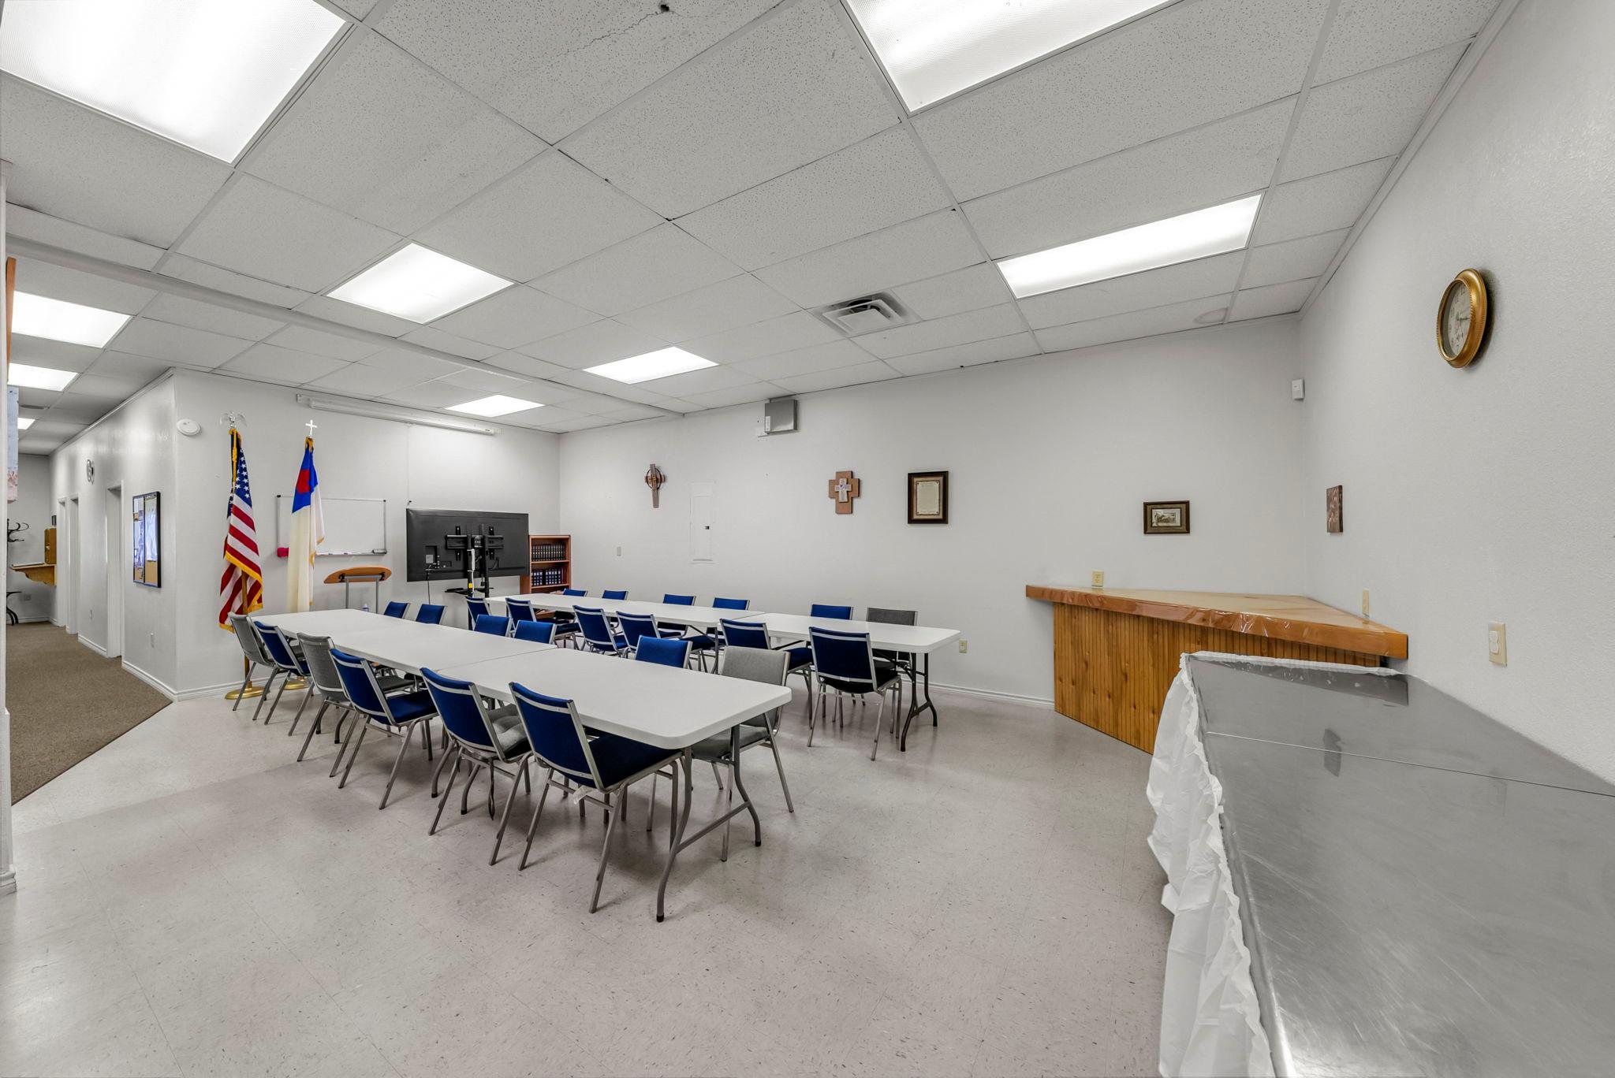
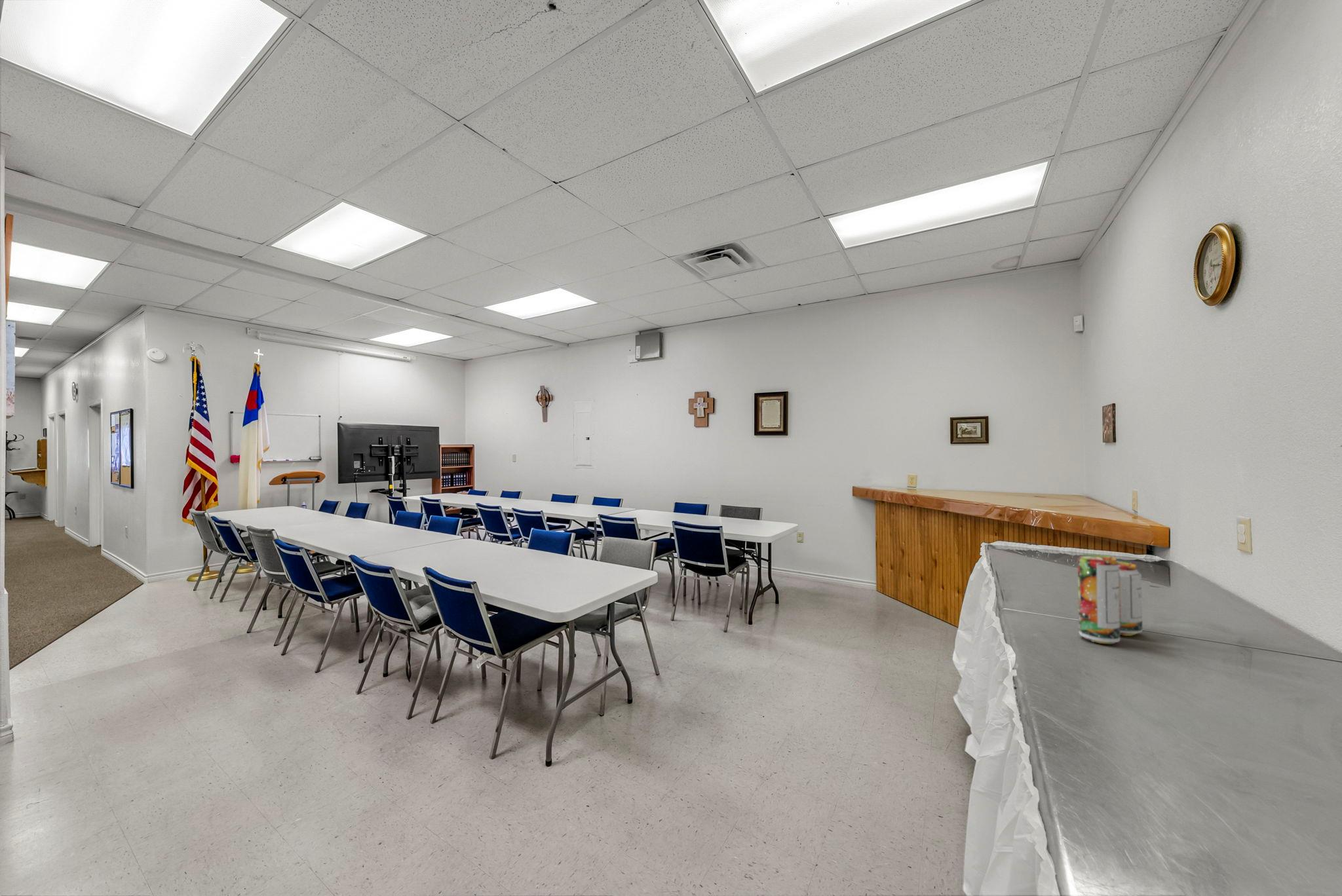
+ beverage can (1107, 593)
